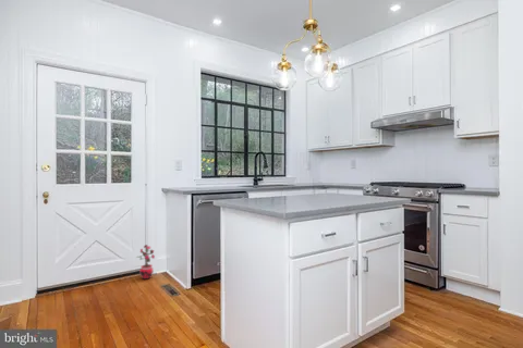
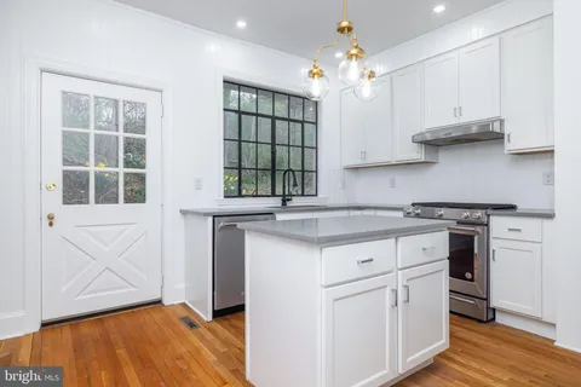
- potted plant (146, 261)
